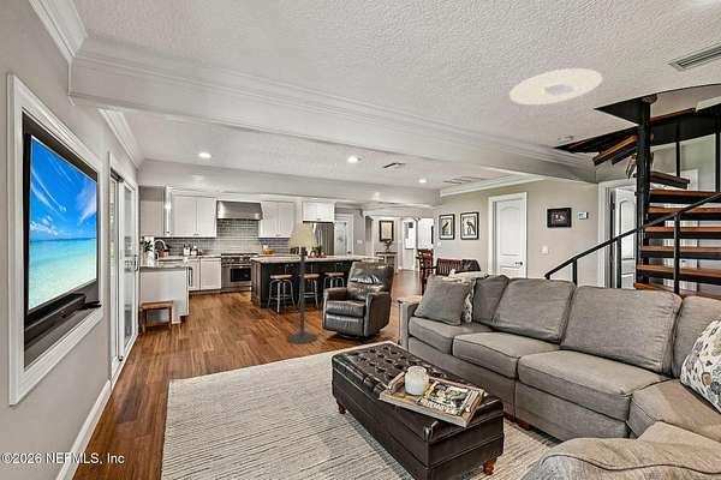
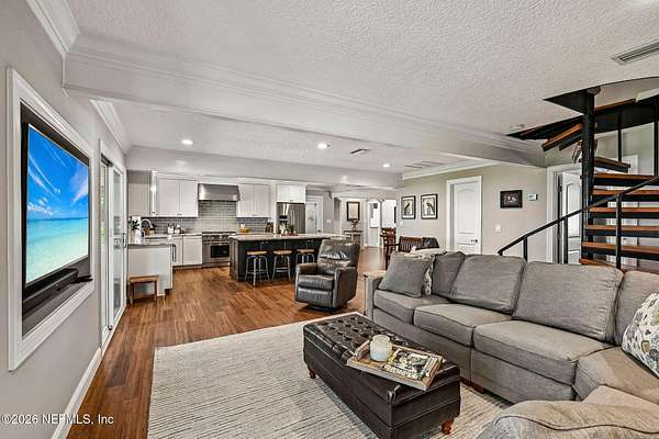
- ceiling light (553, 84)
- floor lamp (302, 281)
